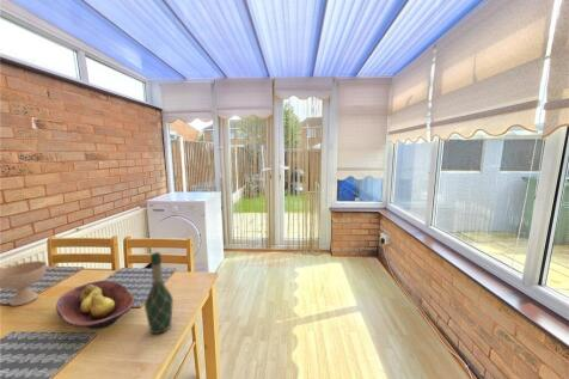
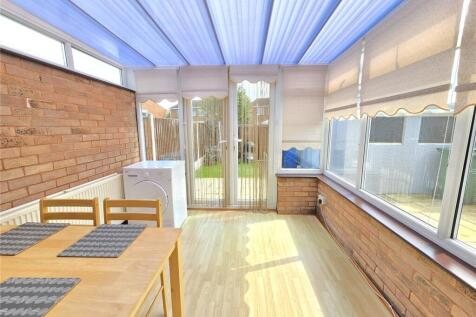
- wine bottle (158, 292)
- fruit bowl (96, 300)
- bowl (22, 285)
